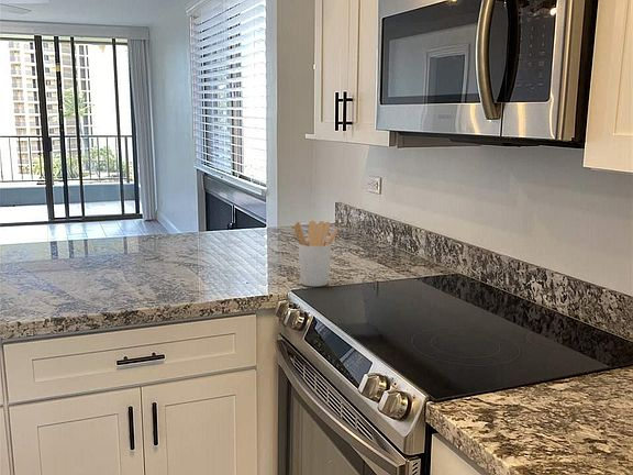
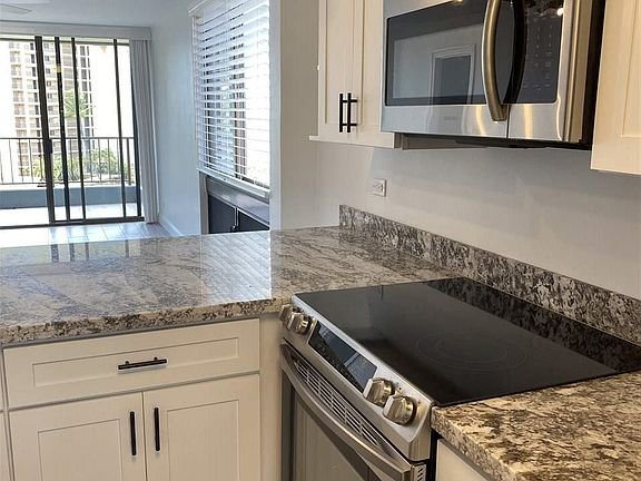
- utensil holder (315, 251)
